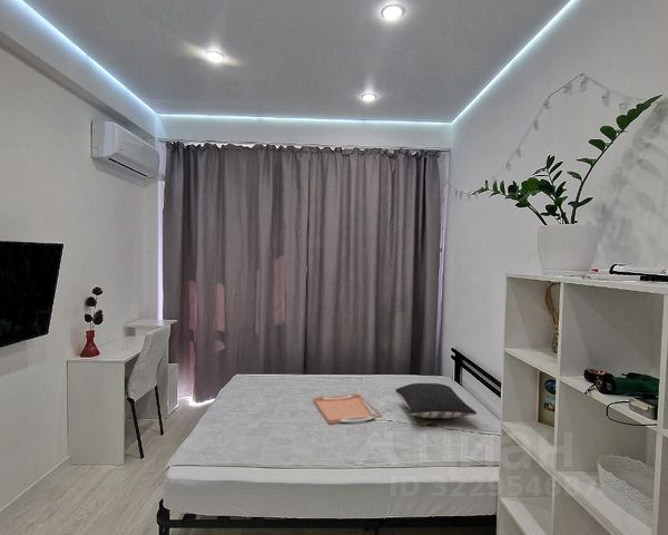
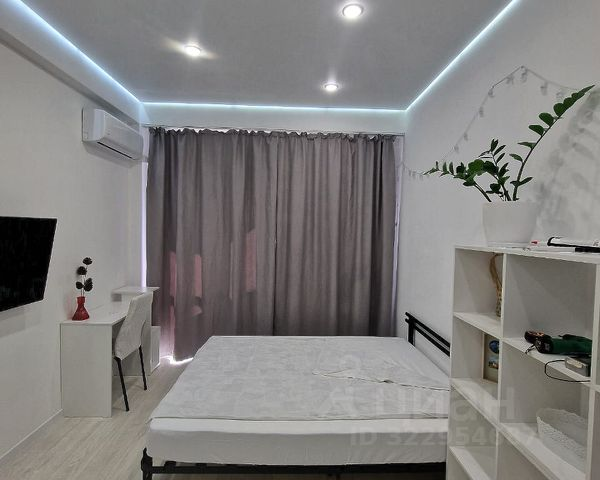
- serving tray (345, 407)
- pillow (432, 400)
